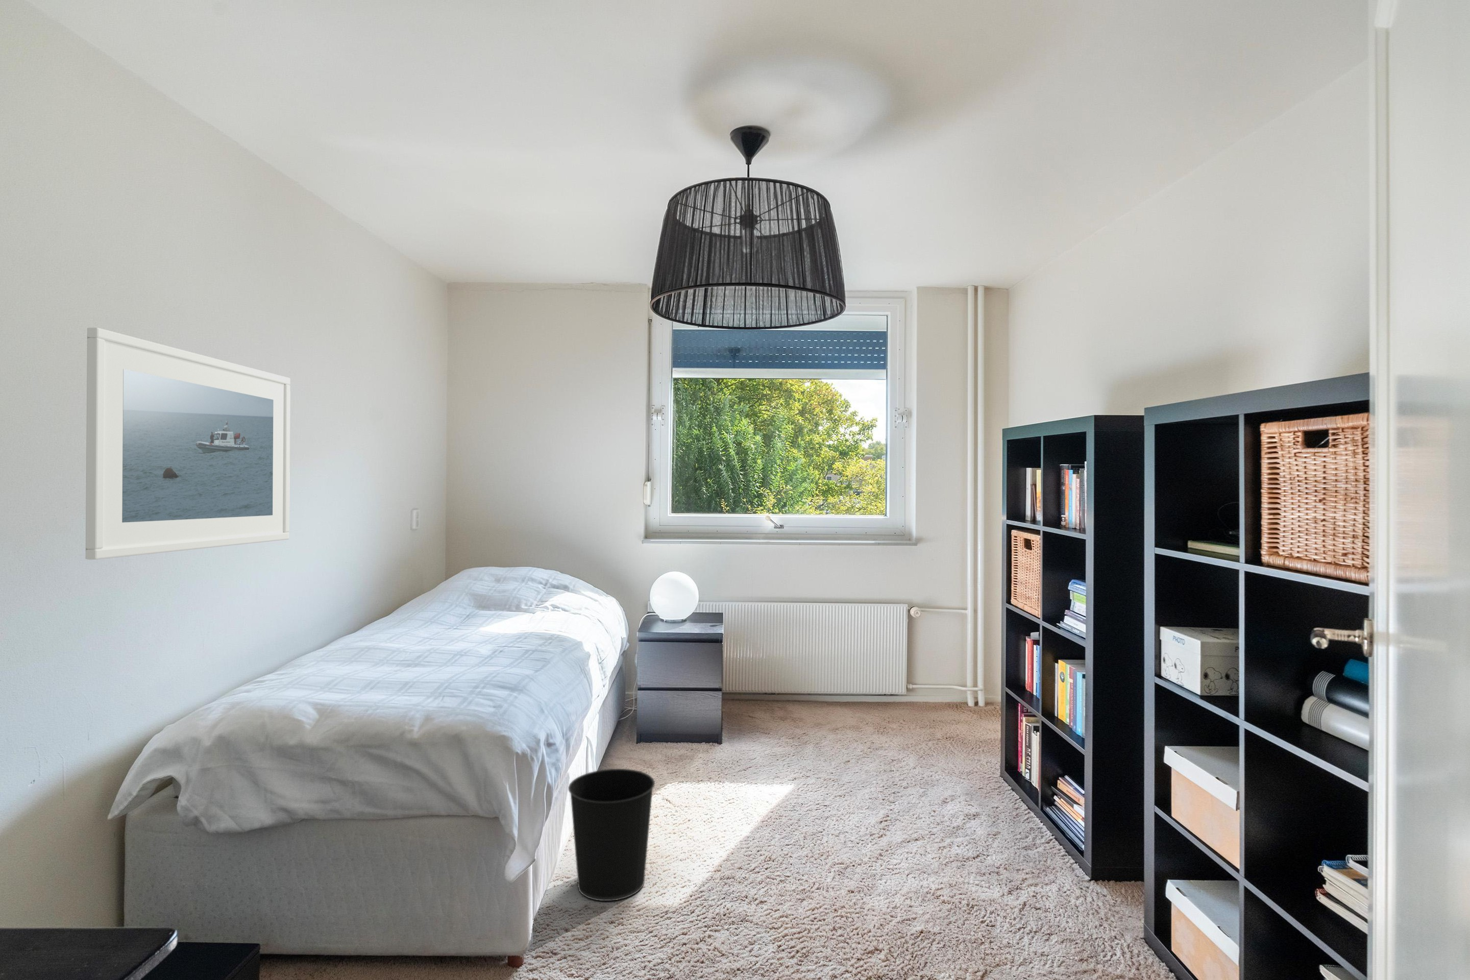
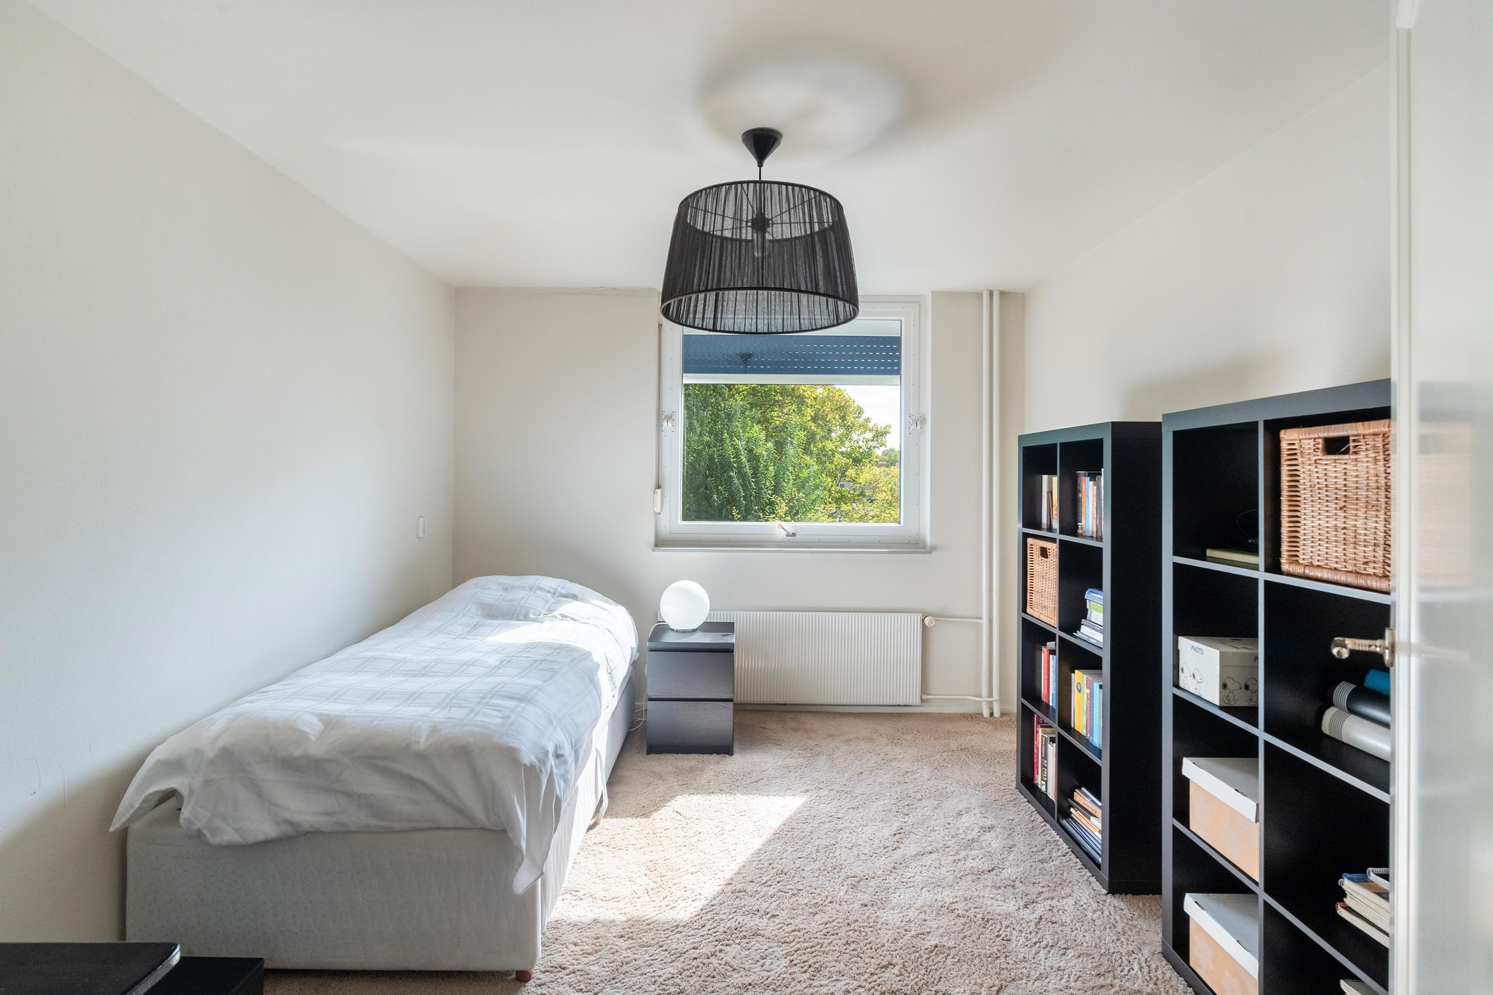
- wastebasket (611, 833)
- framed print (207, 452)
